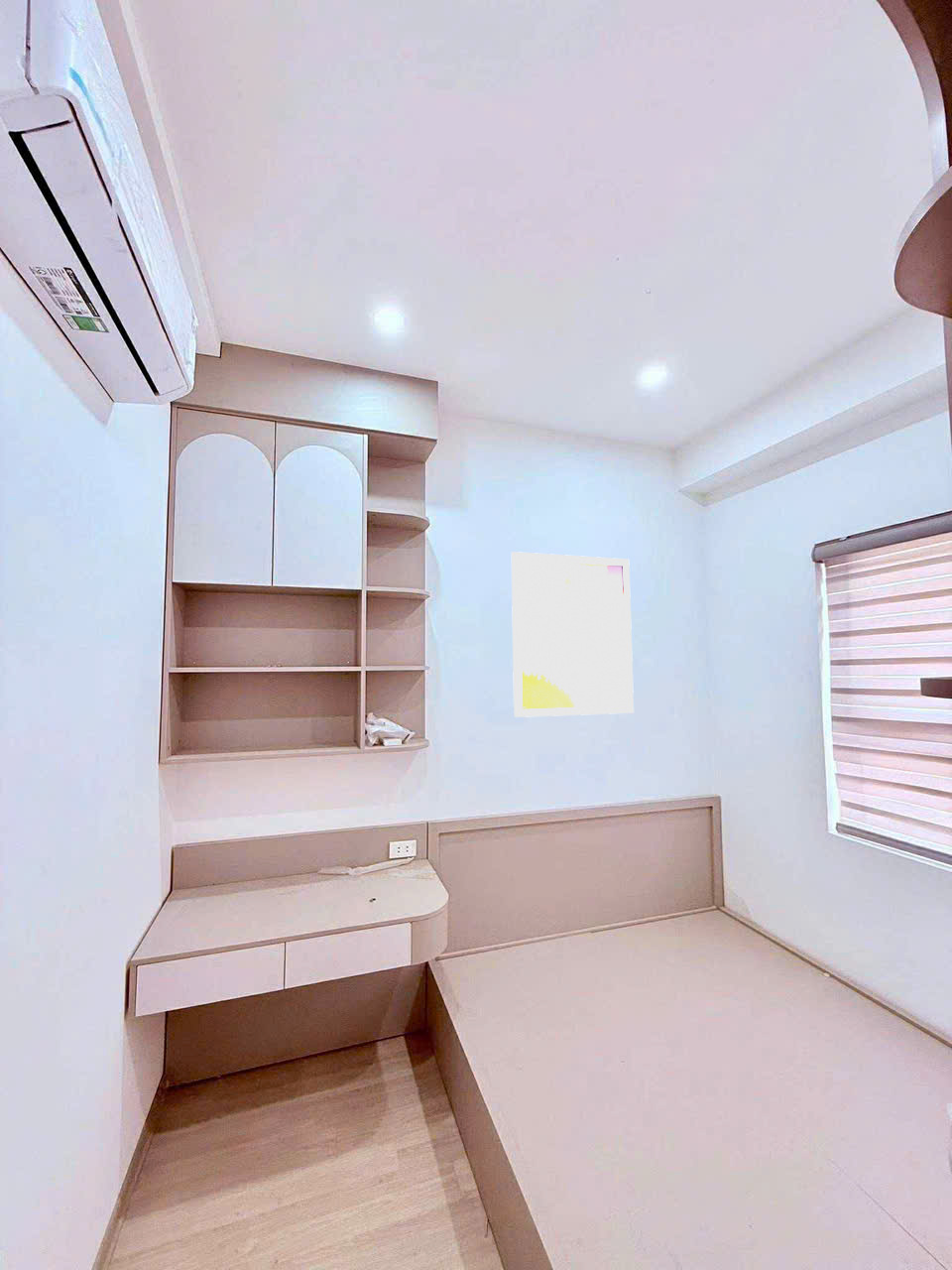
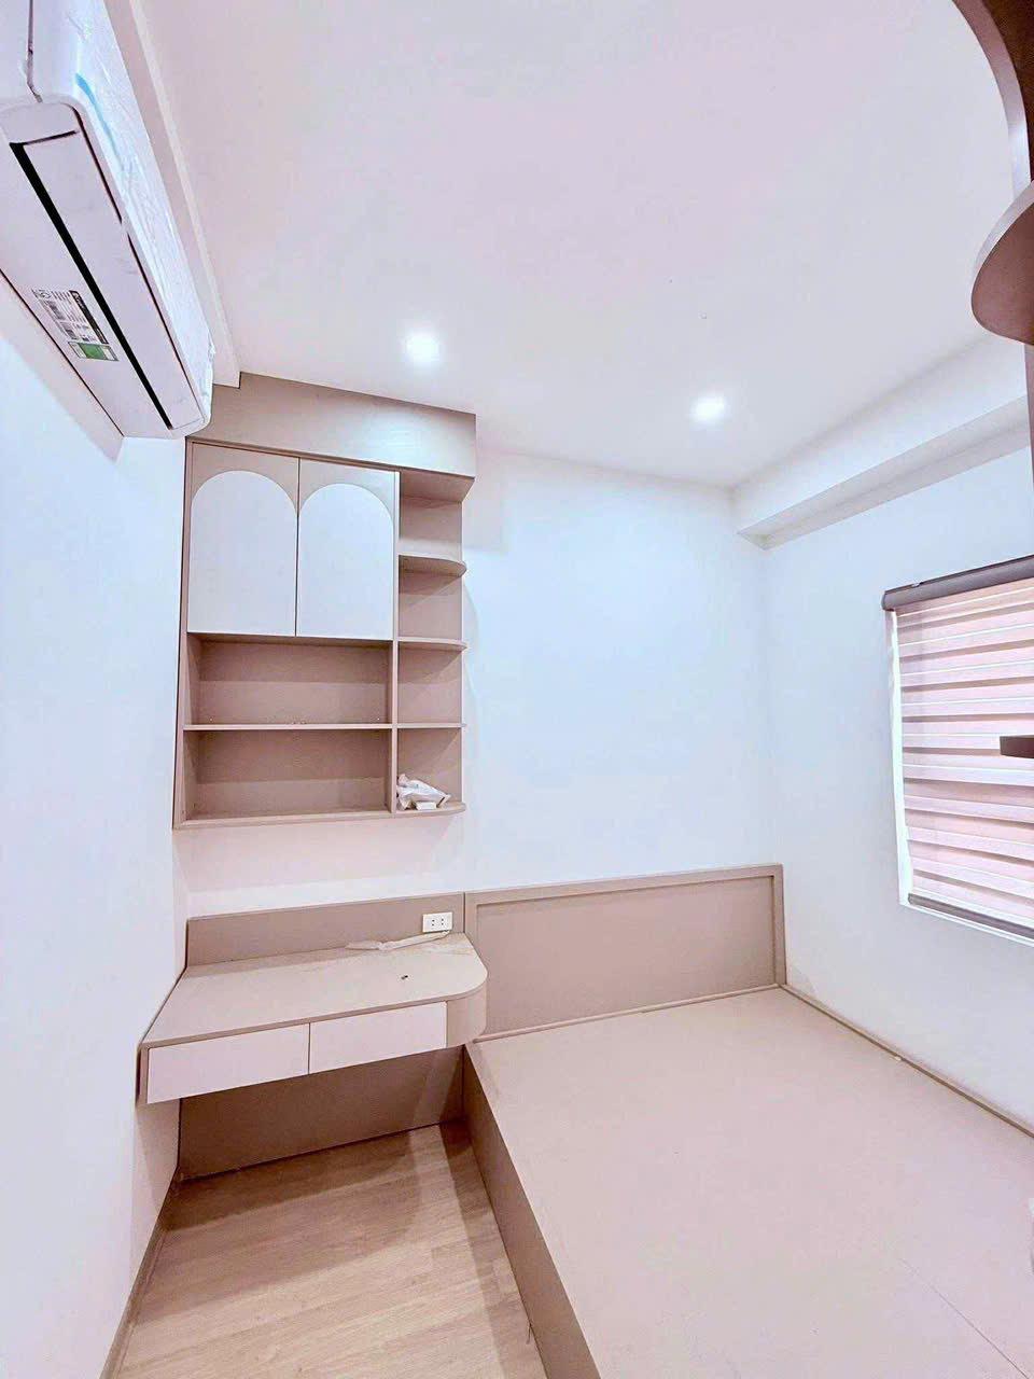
- wall art (573, 634)
